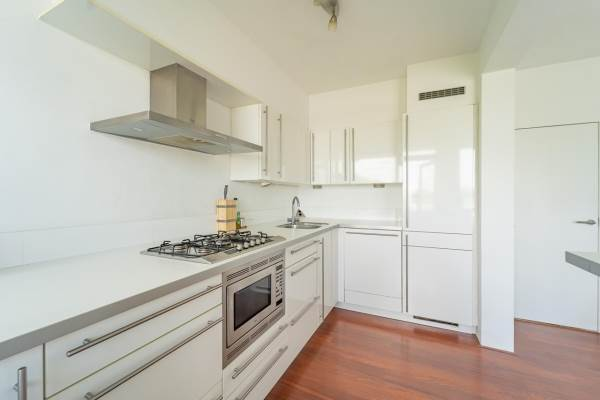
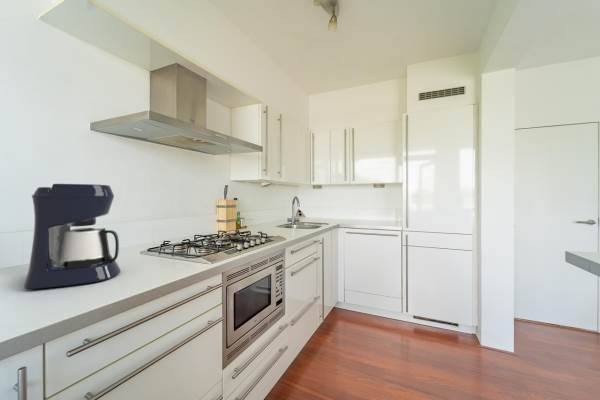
+ coffee maker (76, 231)
